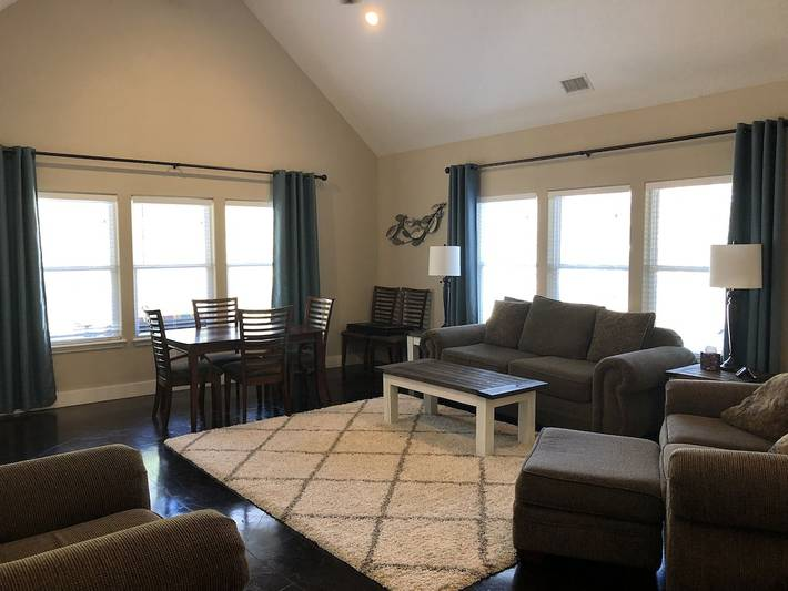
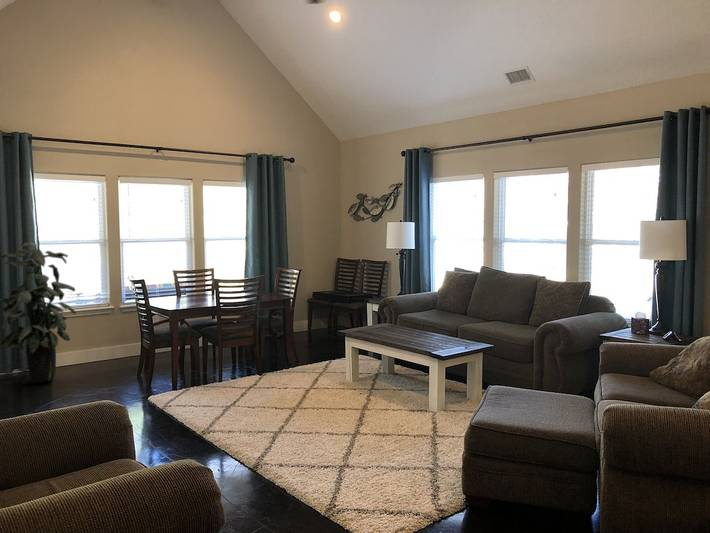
+ indoor plant (35, 312)
